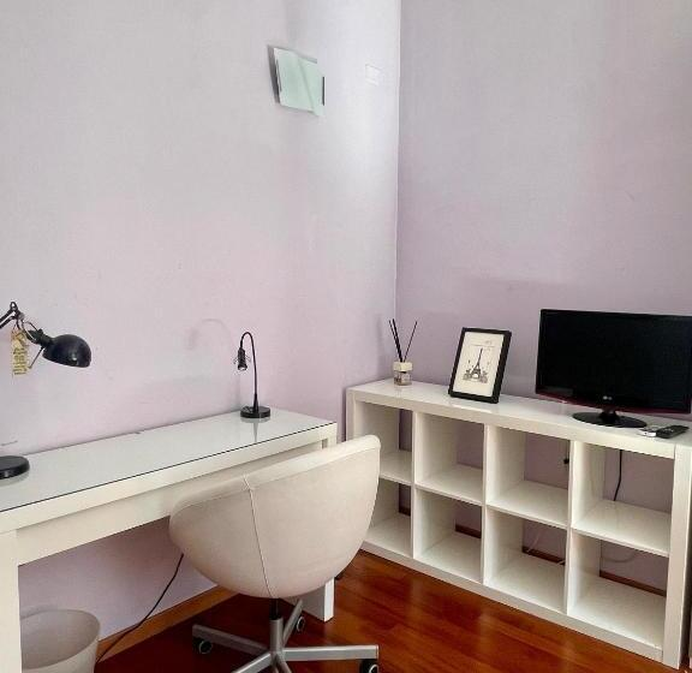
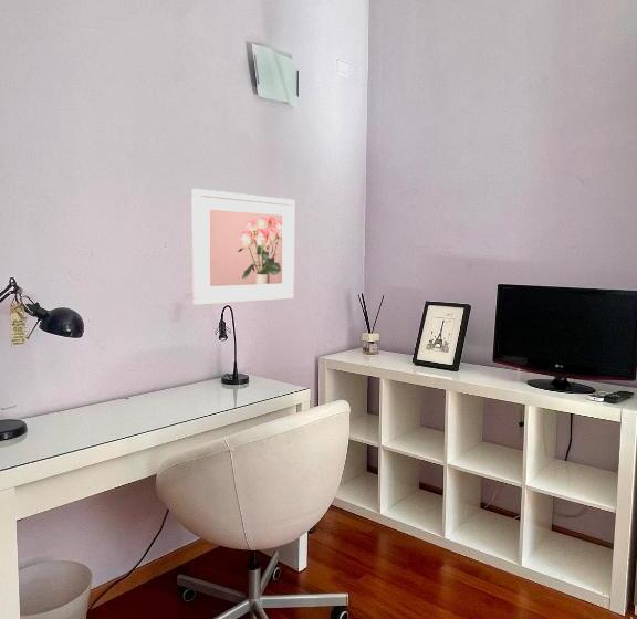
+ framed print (247, 249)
